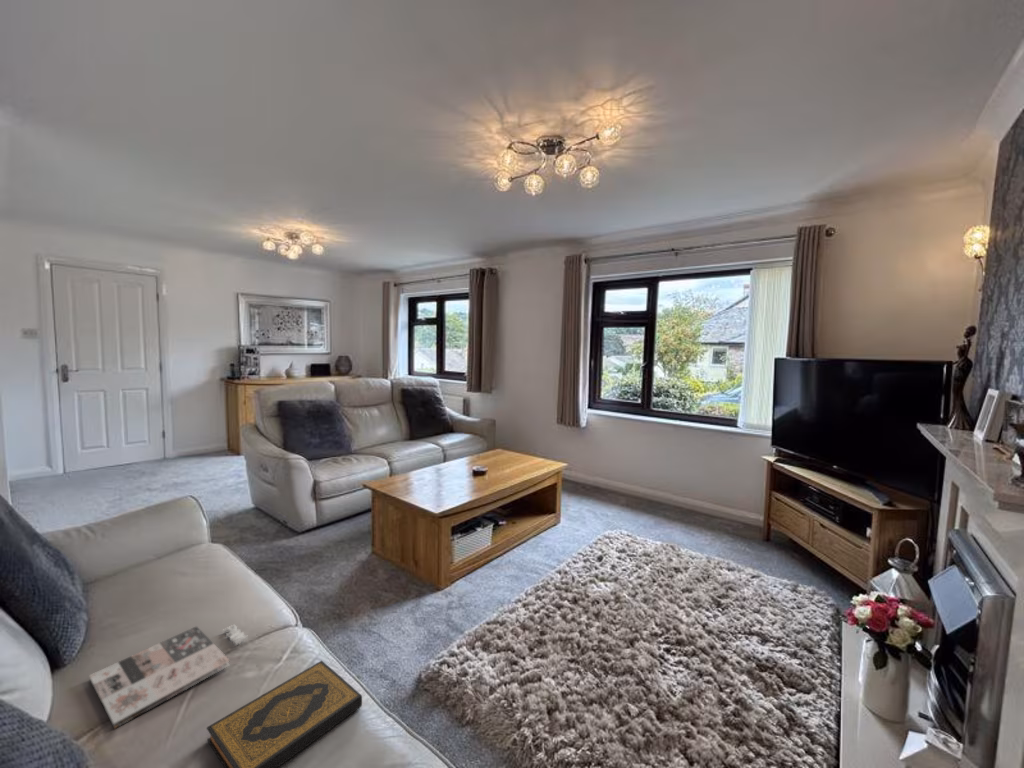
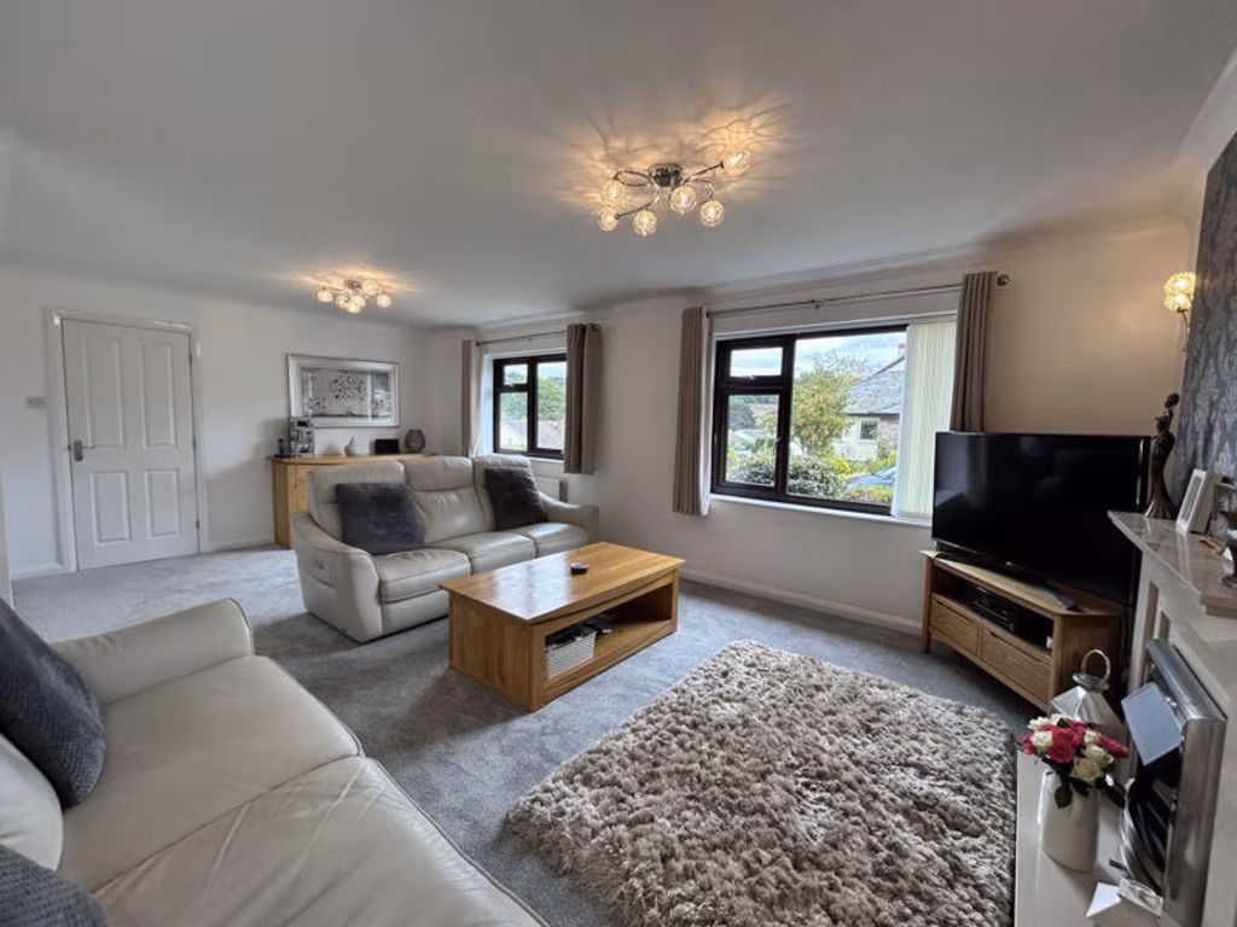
- magazine (179, 661)
- hardback book (288, 716)
